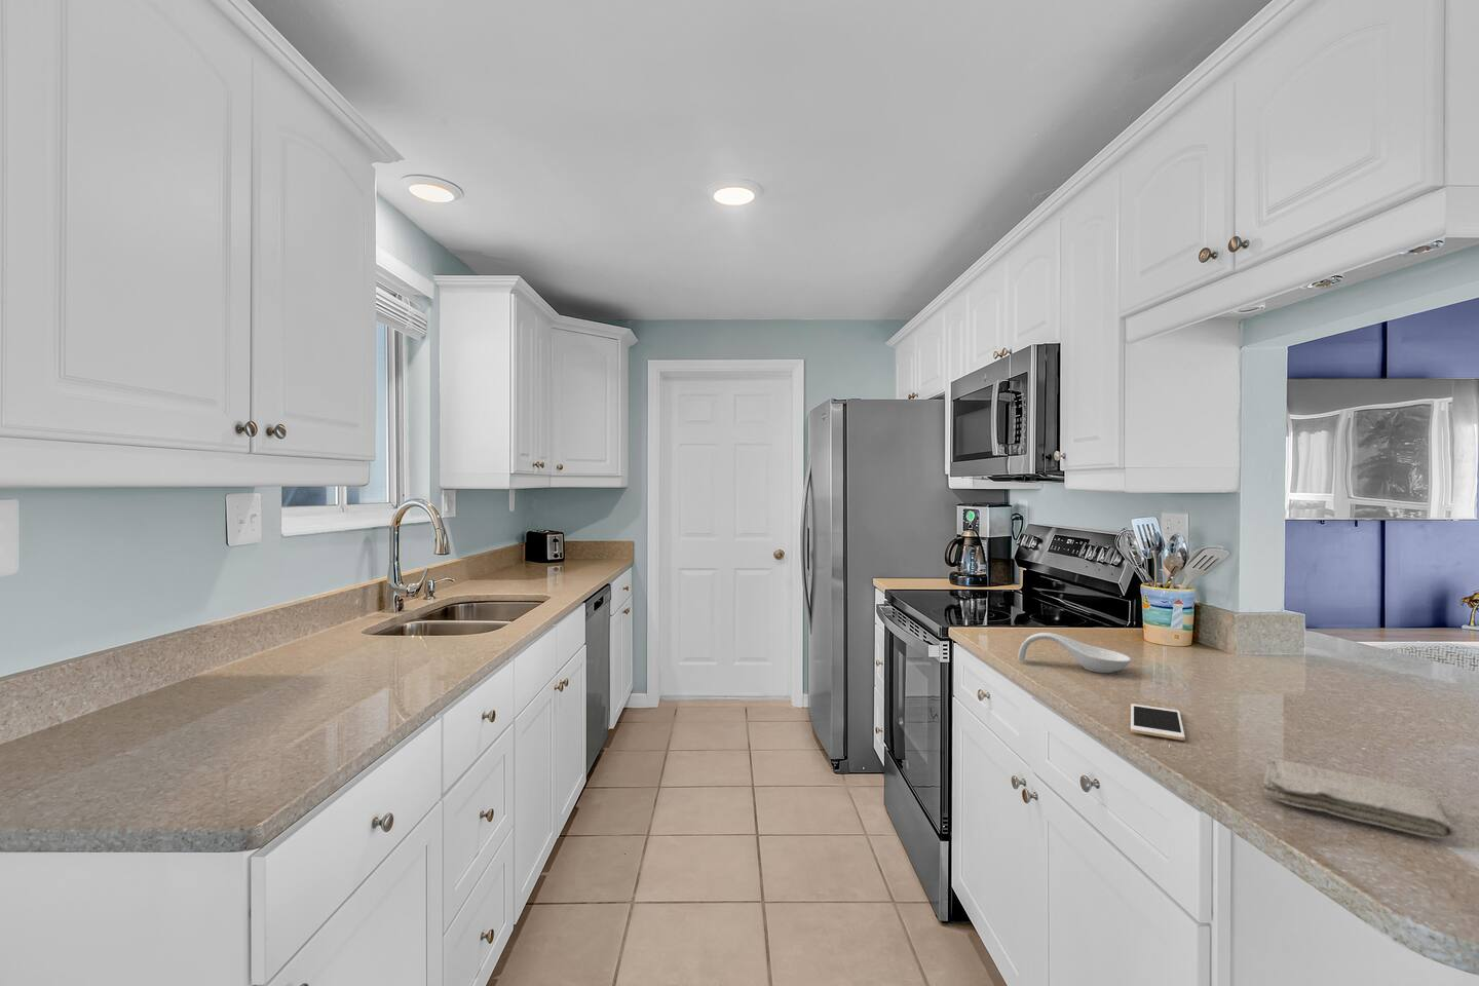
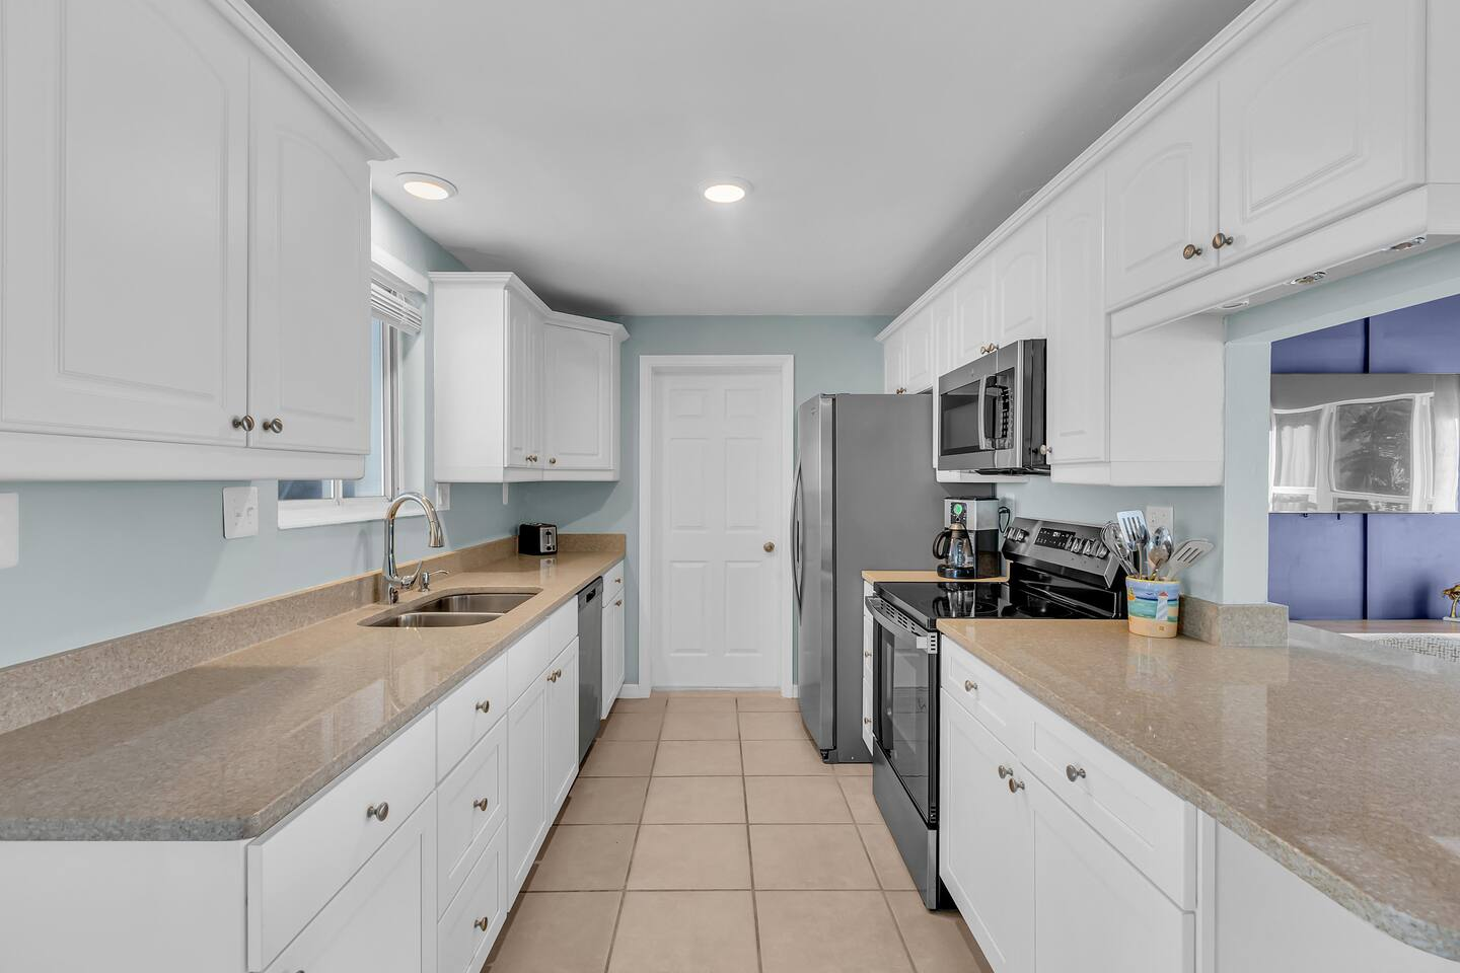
- cell phone (1155, 720)
- spoon rest (1072, 651)
- washcloth (1349, 793)
